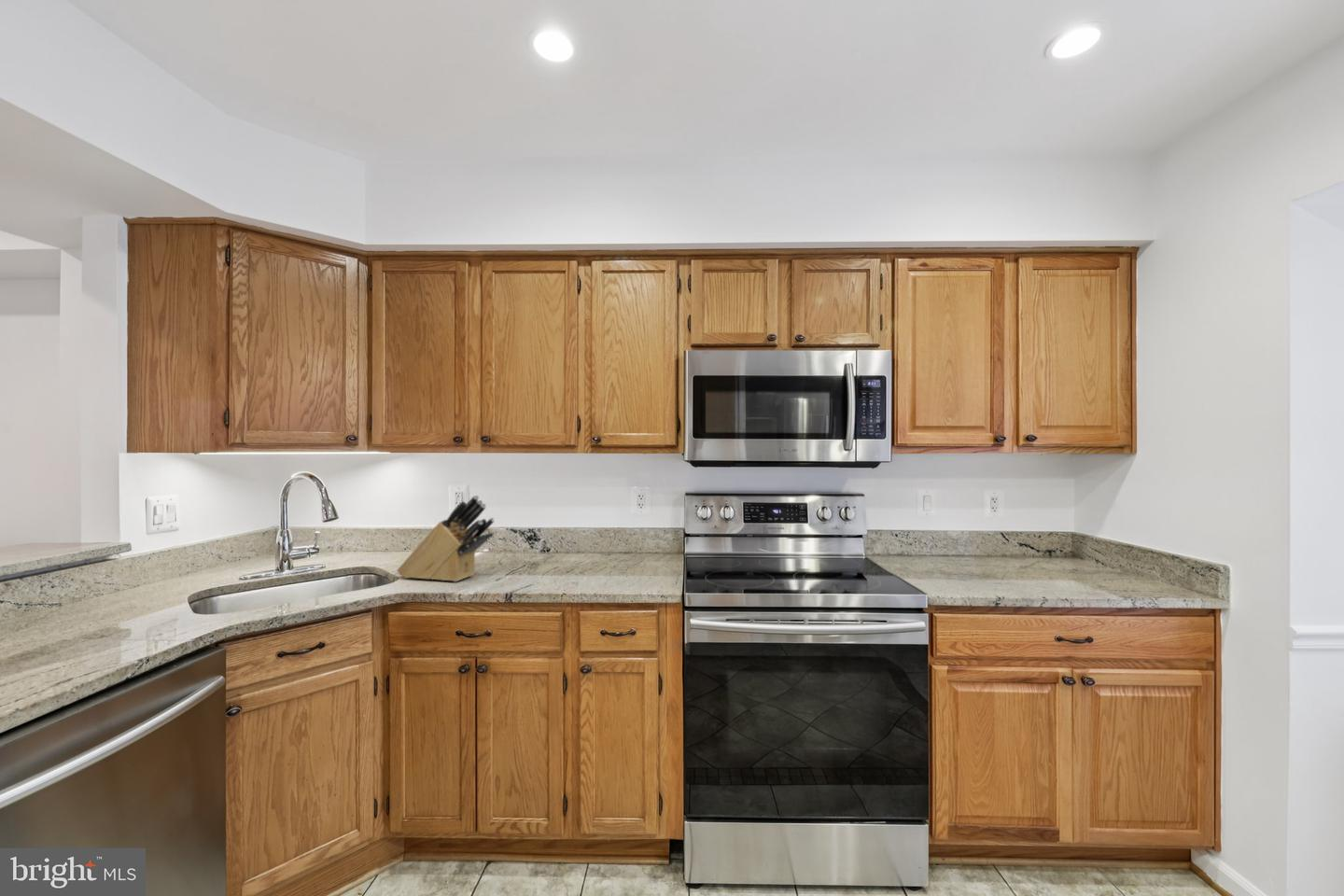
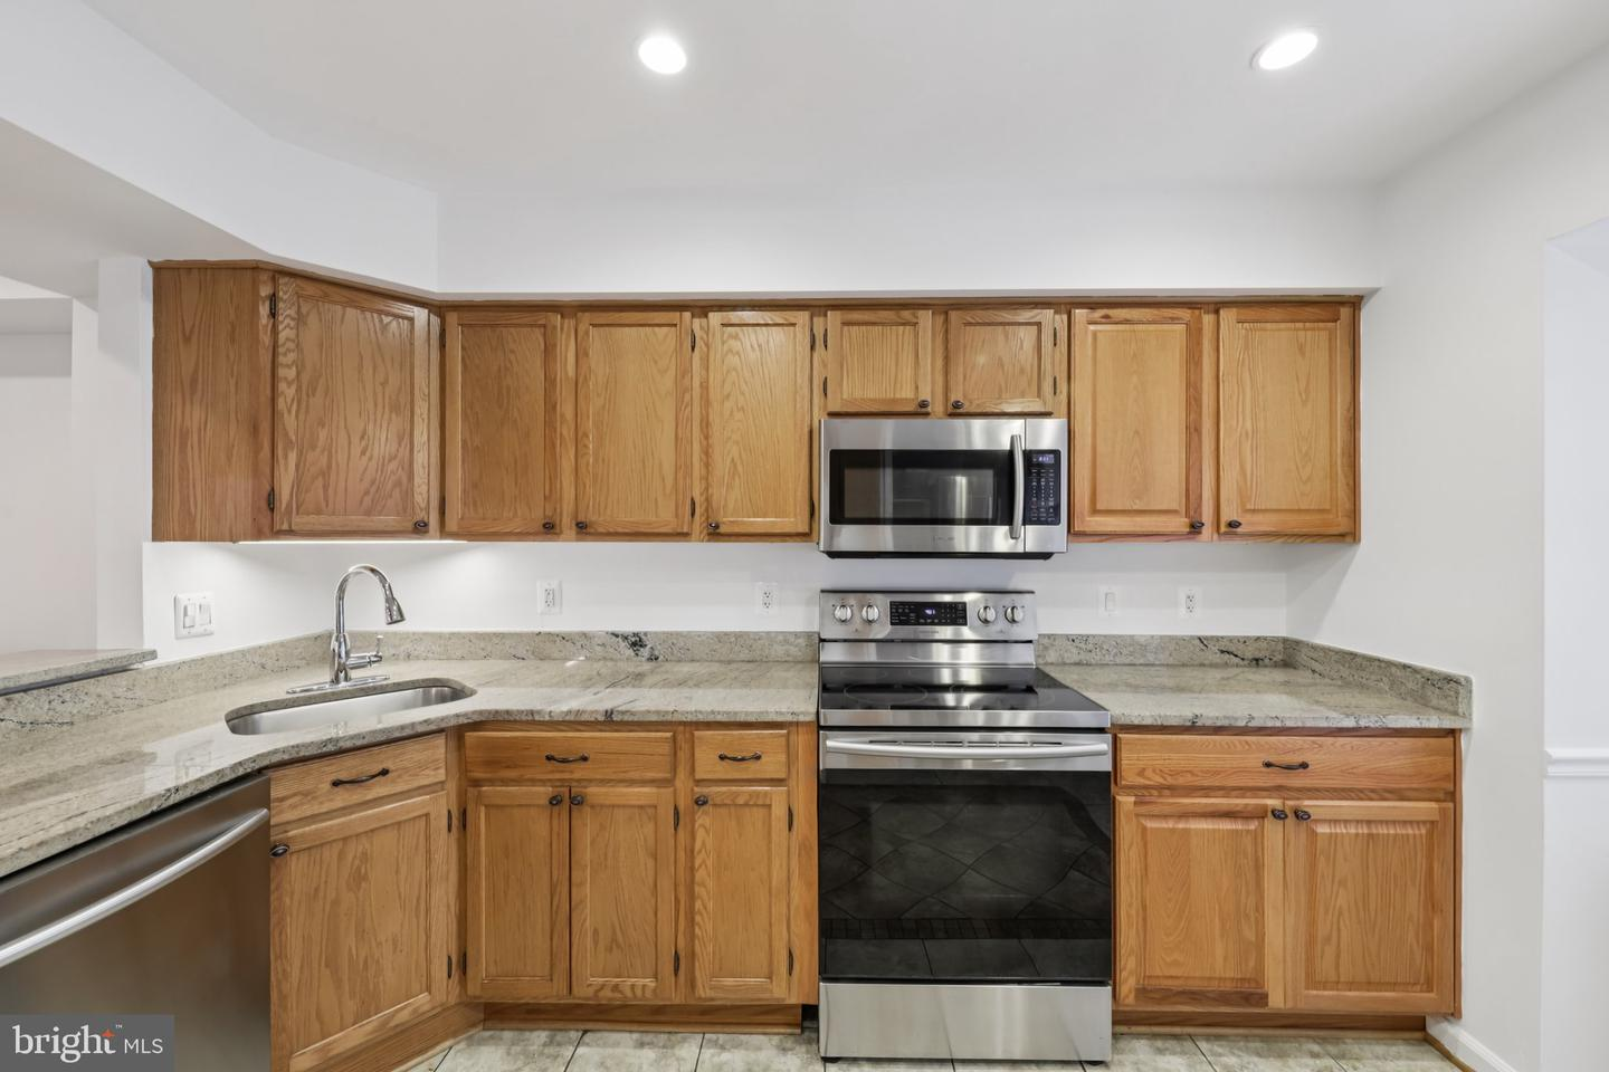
- knife block (446, 536)
